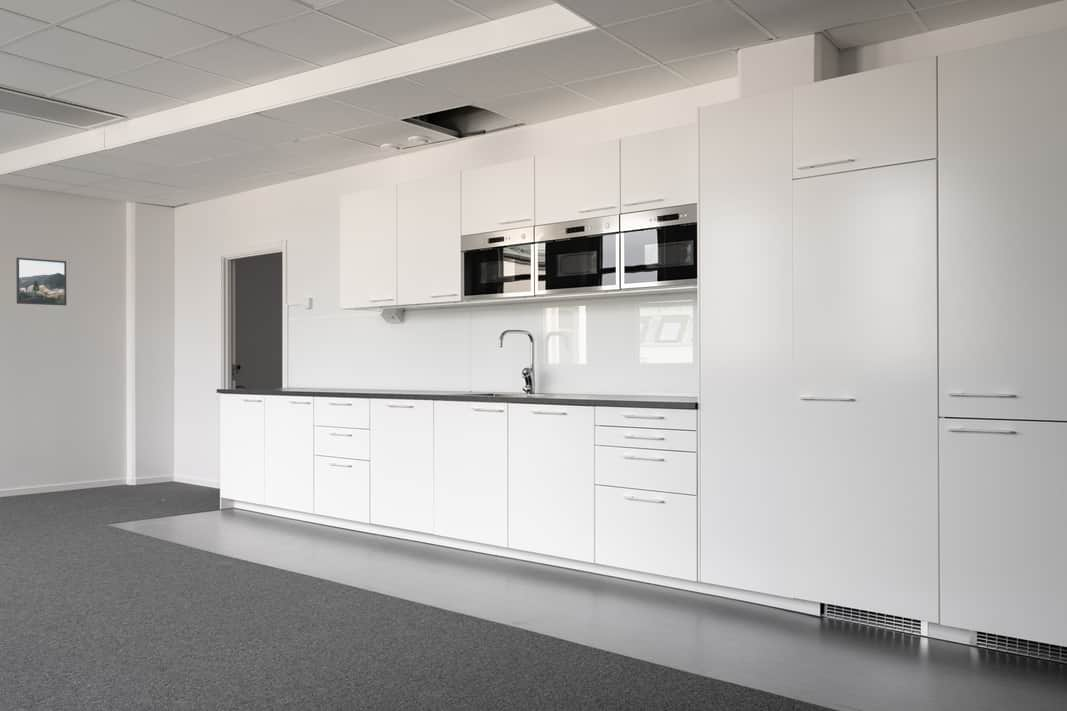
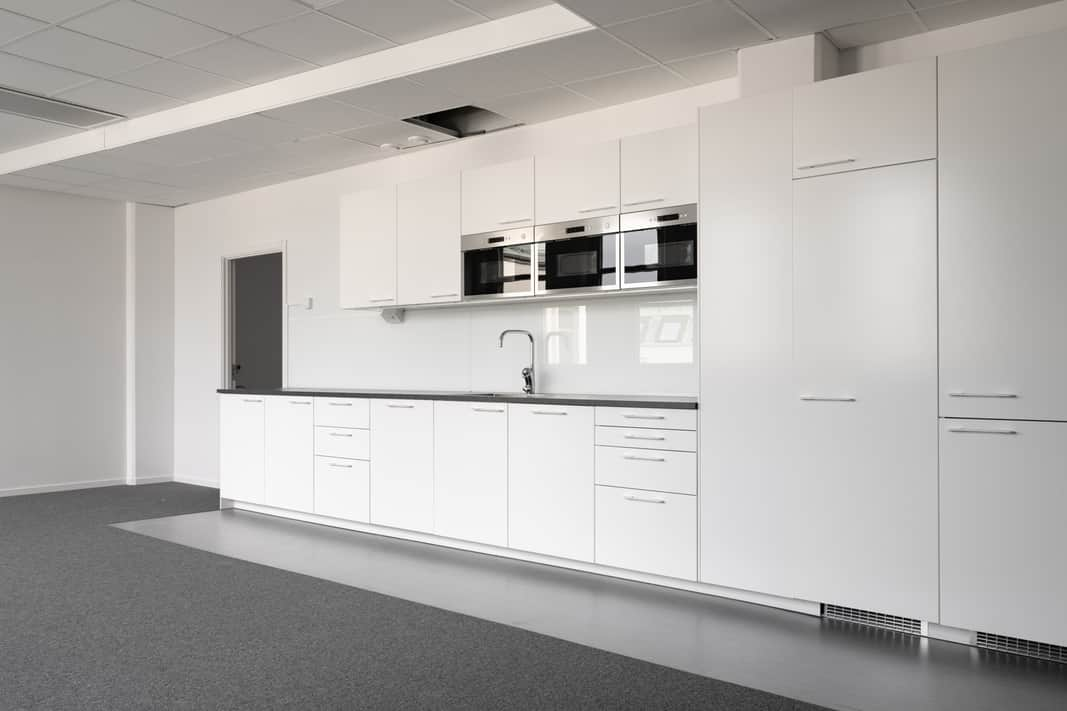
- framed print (41, 282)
